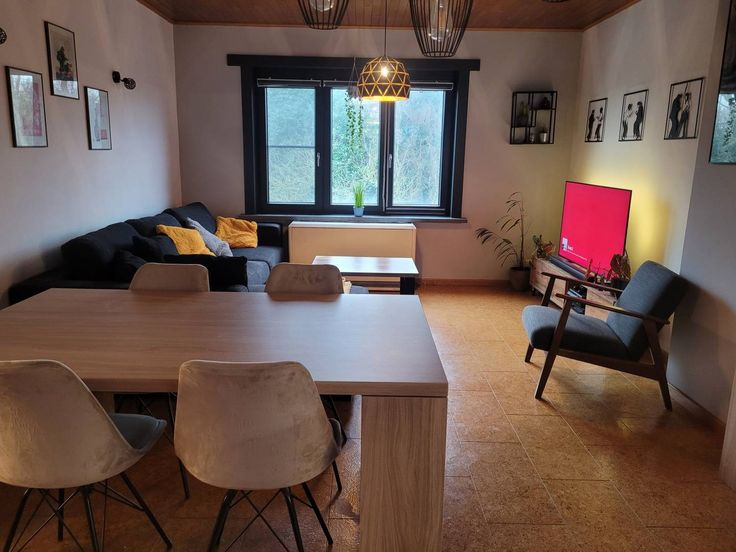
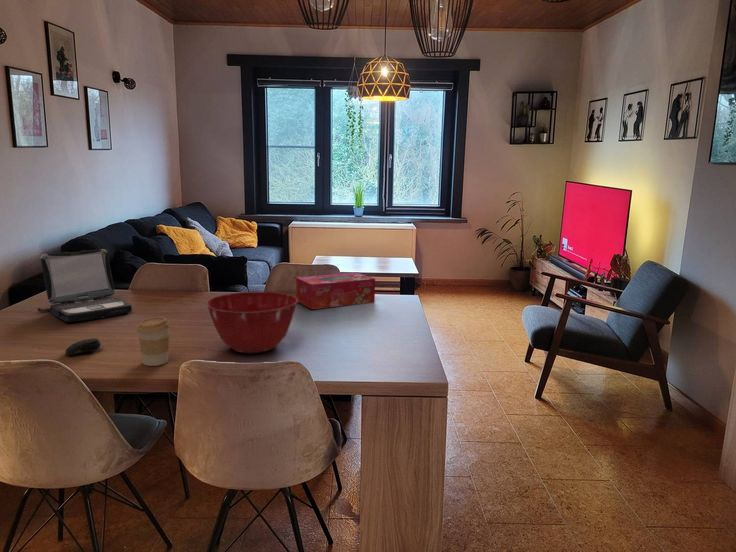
+ coffee cup (154, 340)
+ computer mouse (83, 346)
+ tissue box (335, 289)
+ mixing bowl (253, 323)
+ laptop (85, 283)
